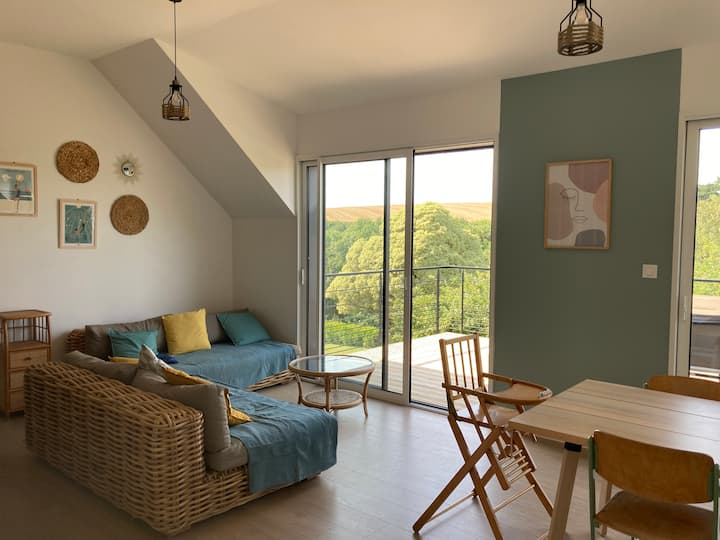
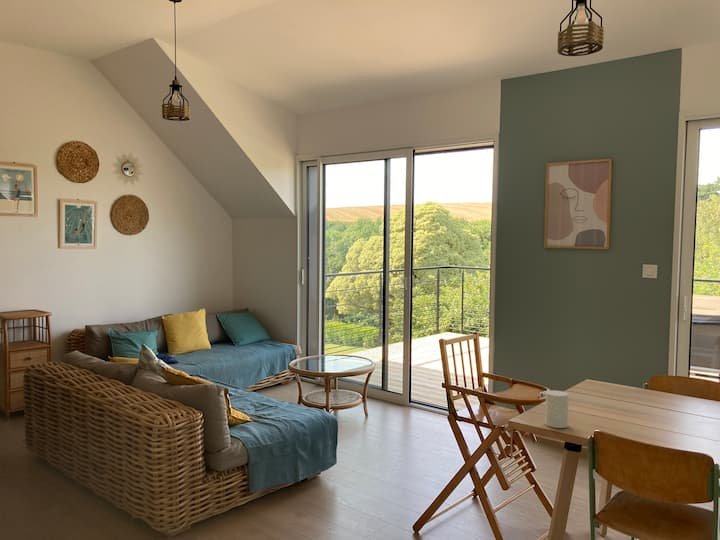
+ cup (556, 408)
